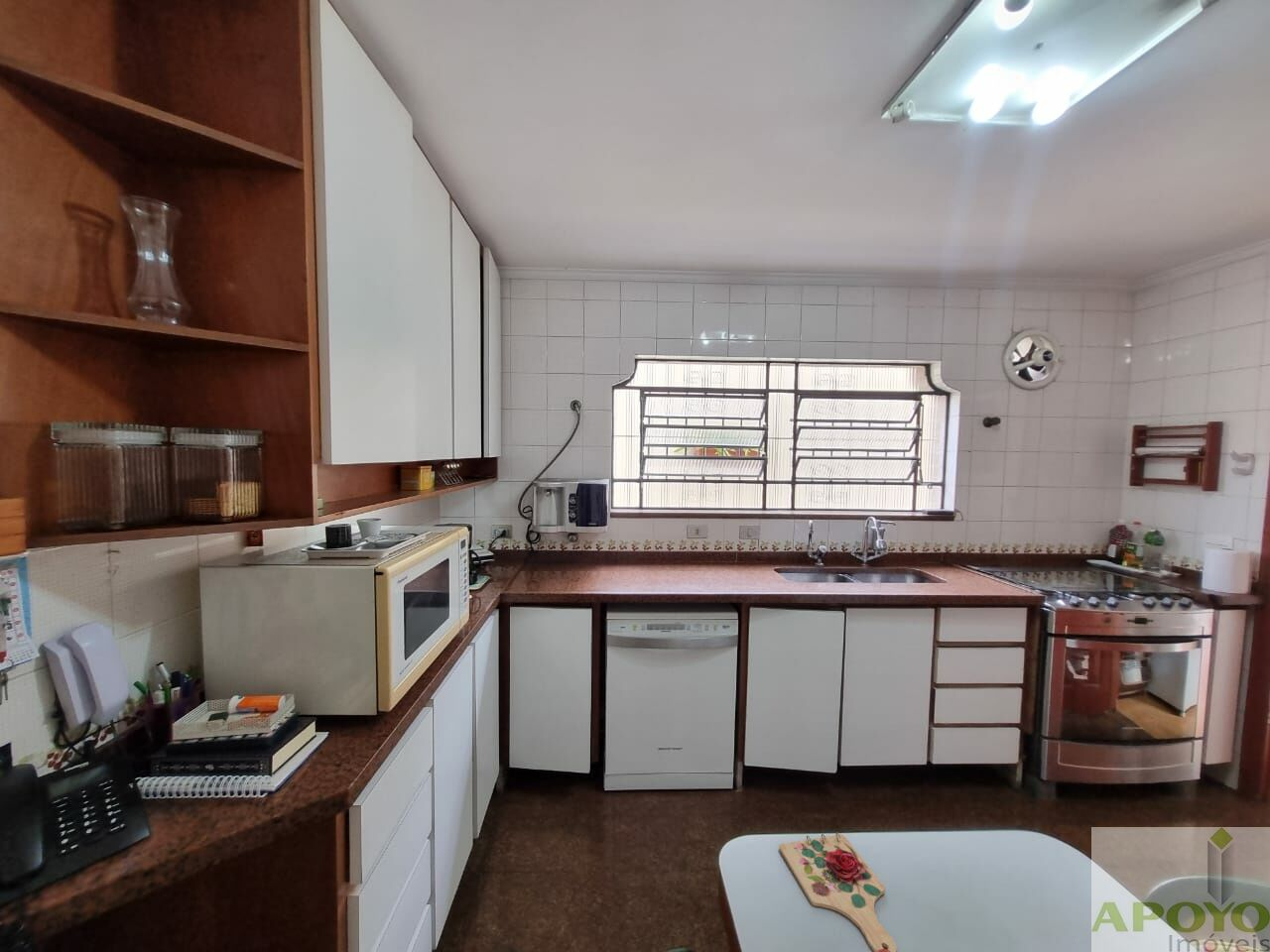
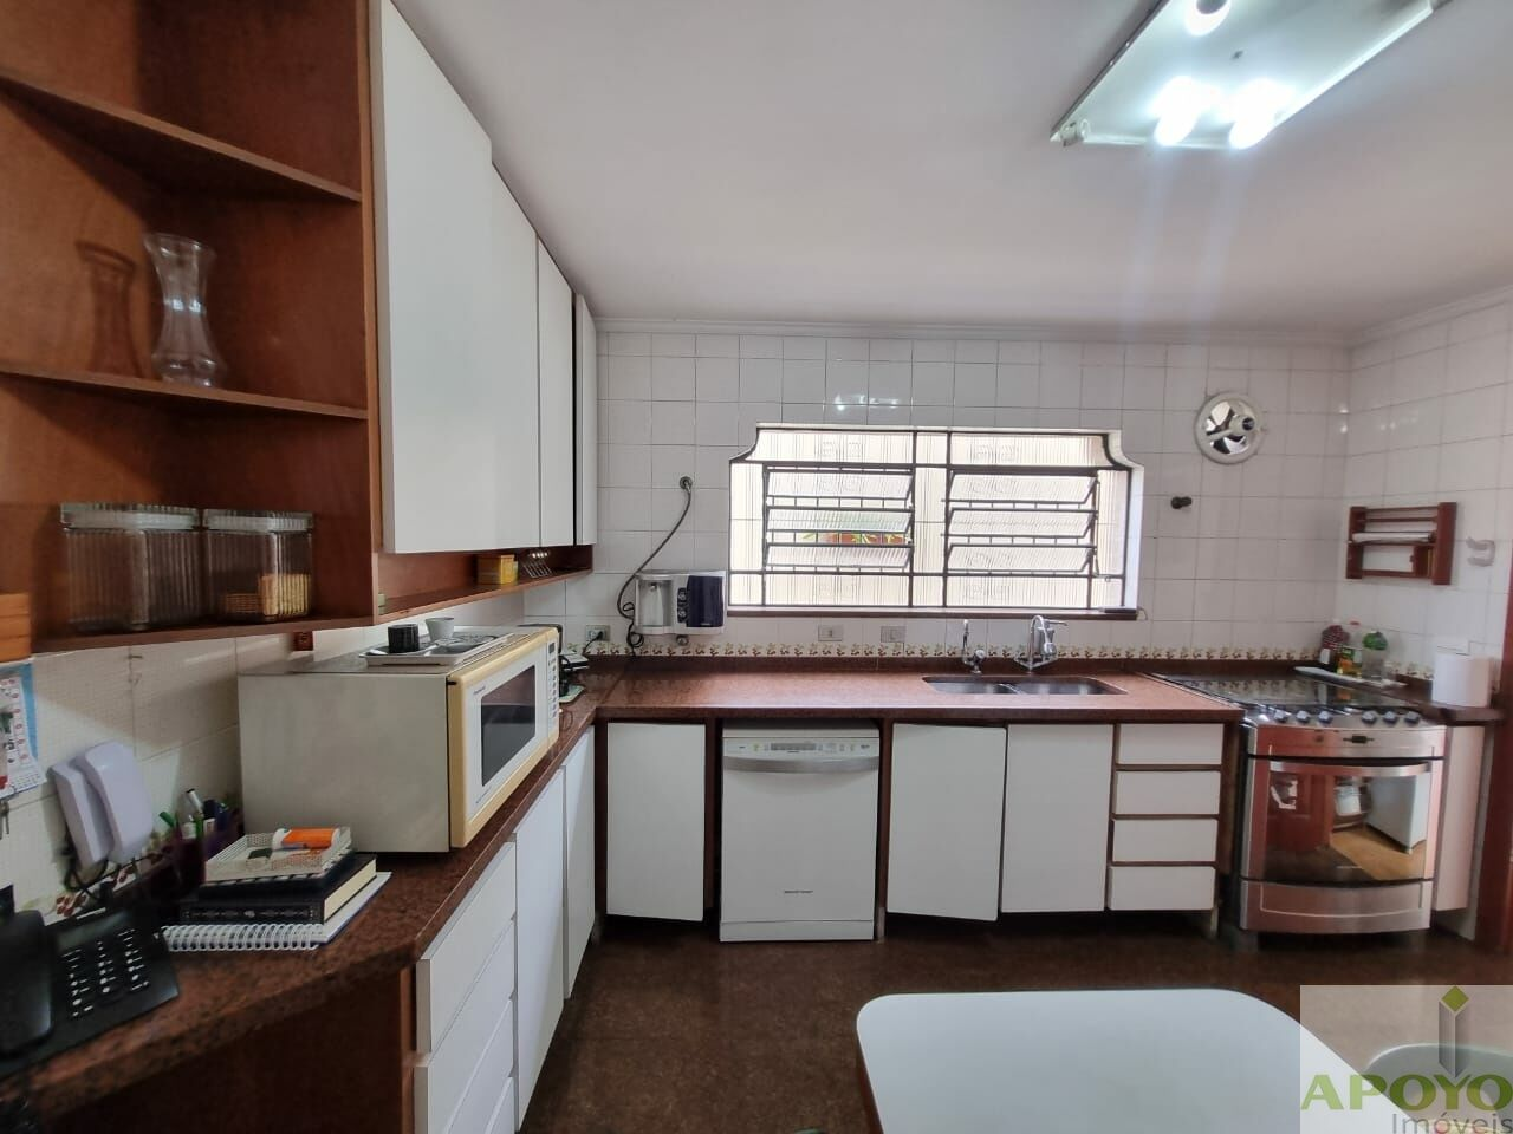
- cutting board (845, 886)
